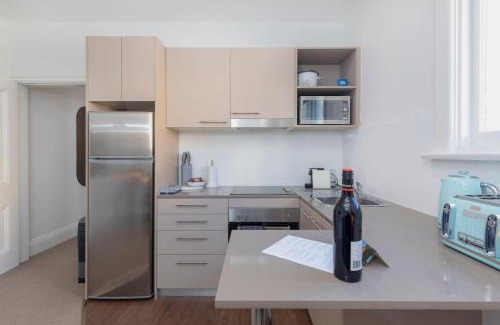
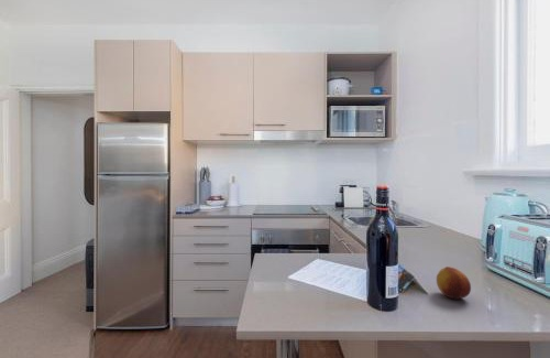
+ fruit (452, 282)
